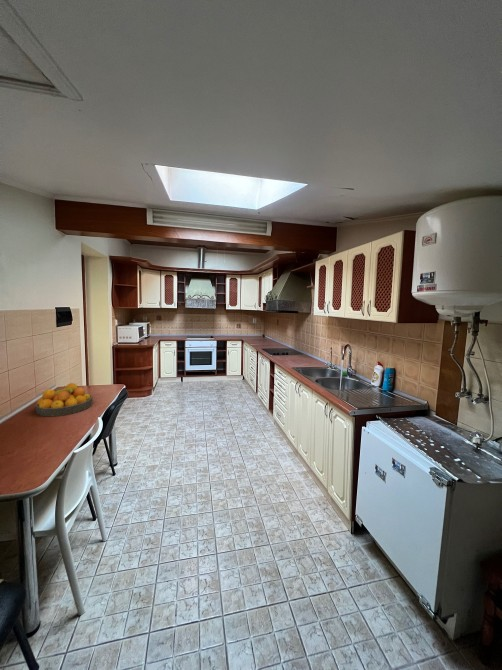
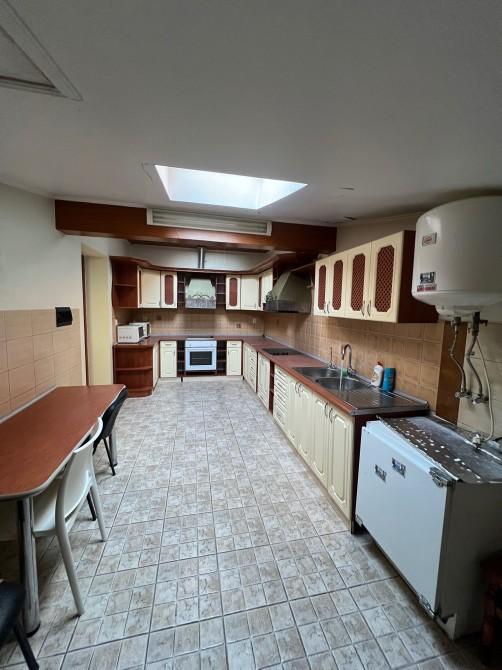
- fruit bowl (64, 396)
